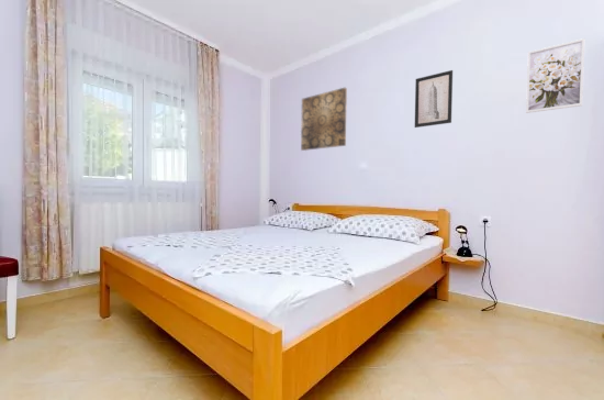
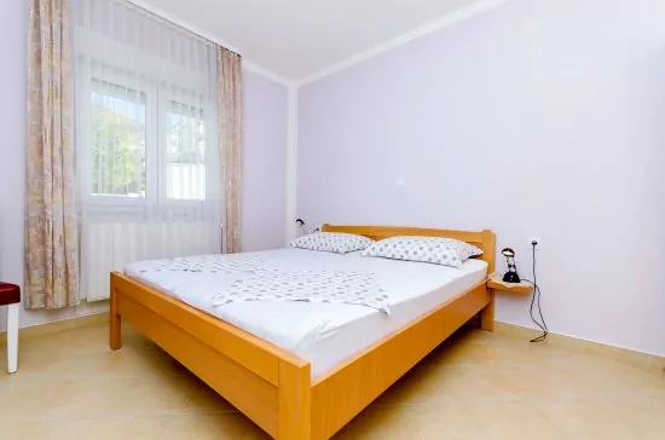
- wall art (433, 100)
- wall art (553, 77)
- wall art (322, 121)
